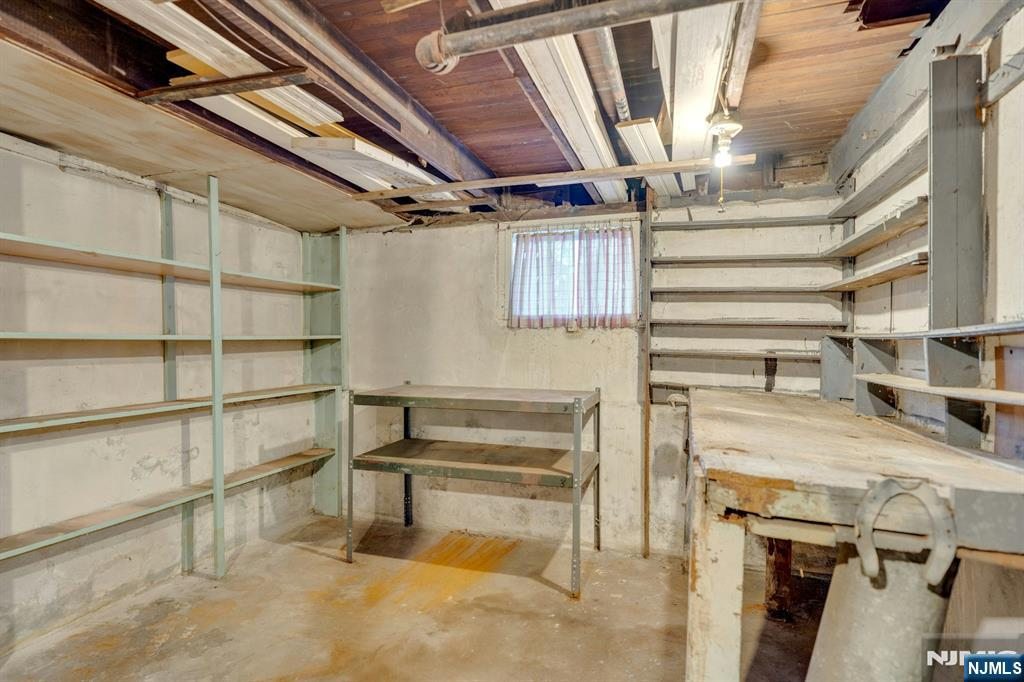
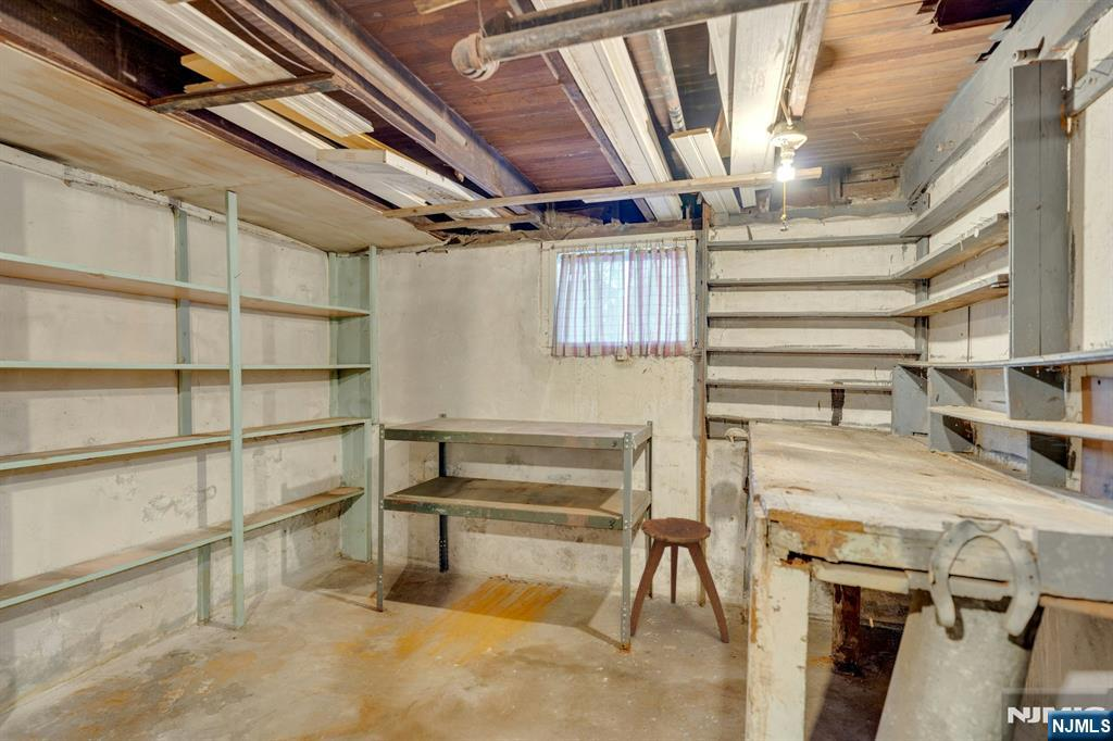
+ stool (676, 573)
